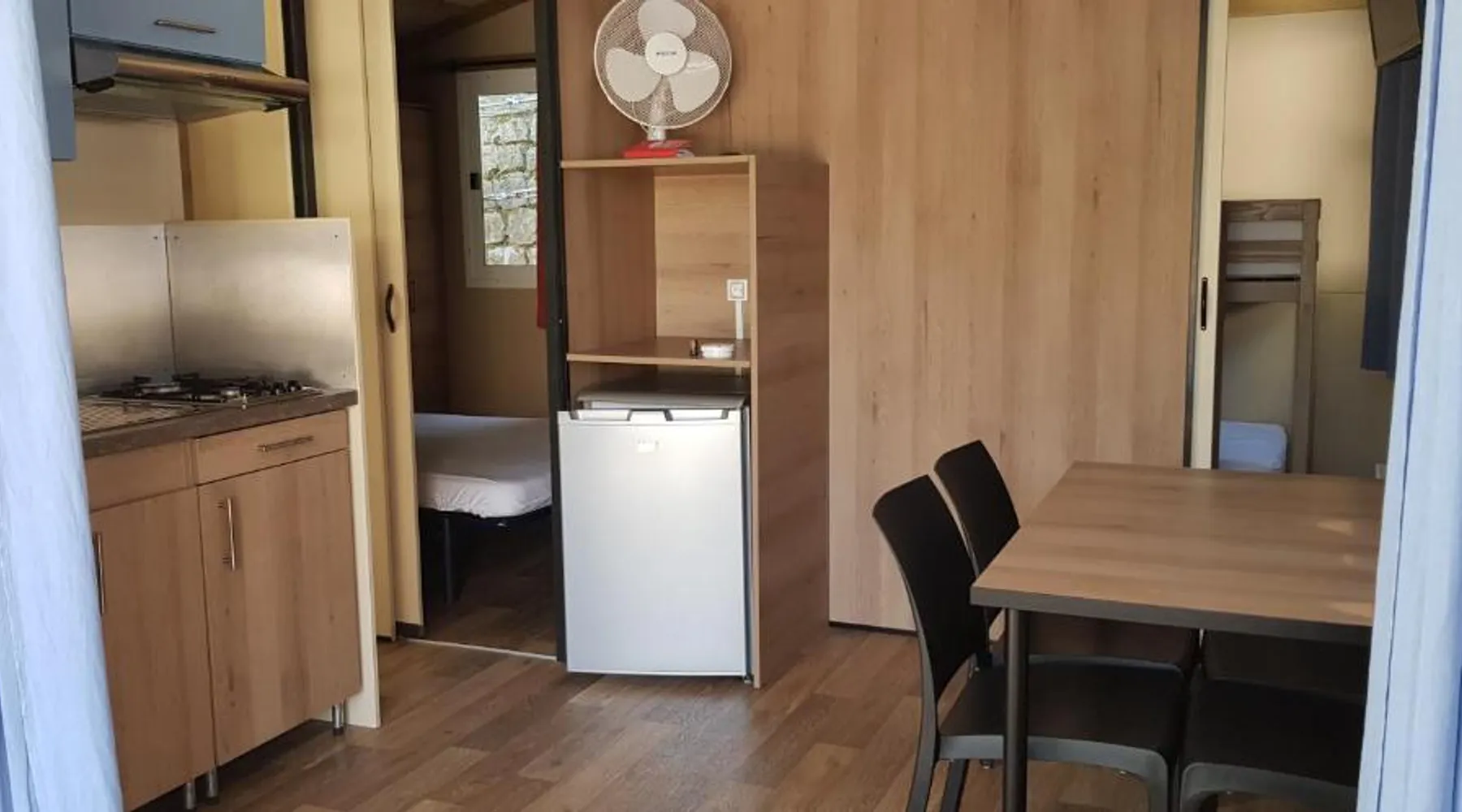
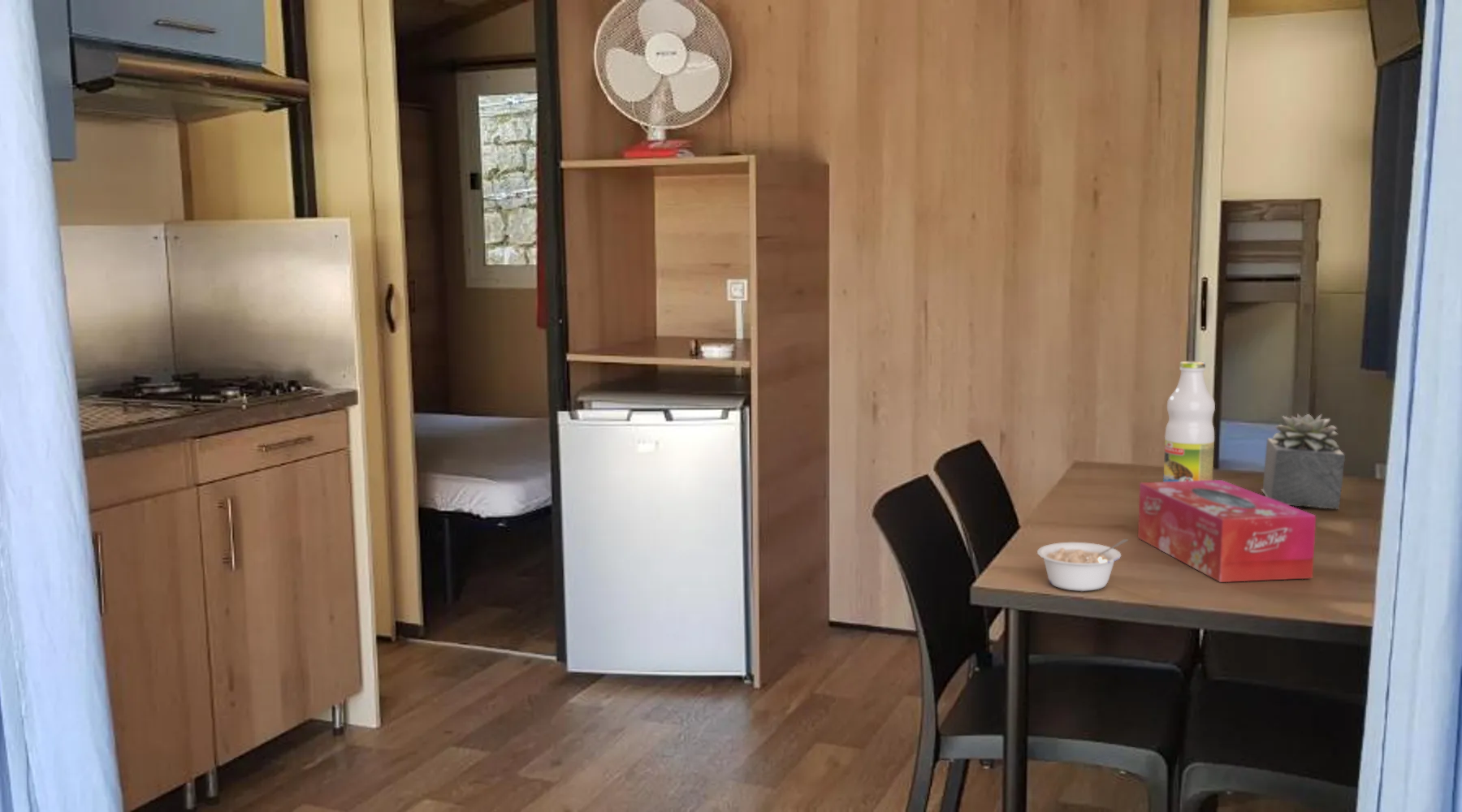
+ bottle (1189, 430)
+ tissue box (1221, 527)
+ succulent plant (1302, 456)
+ legume (1079, 564)
